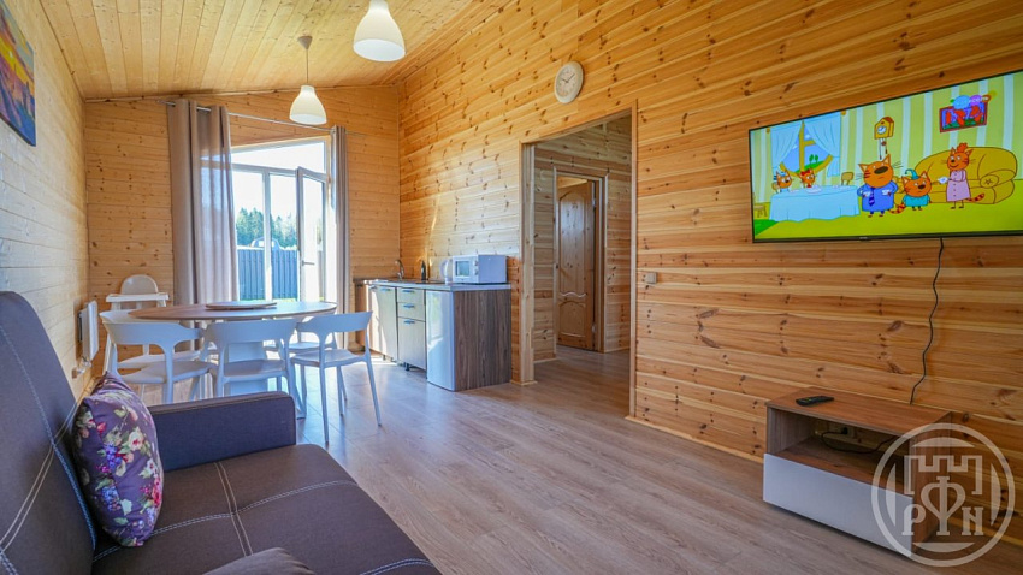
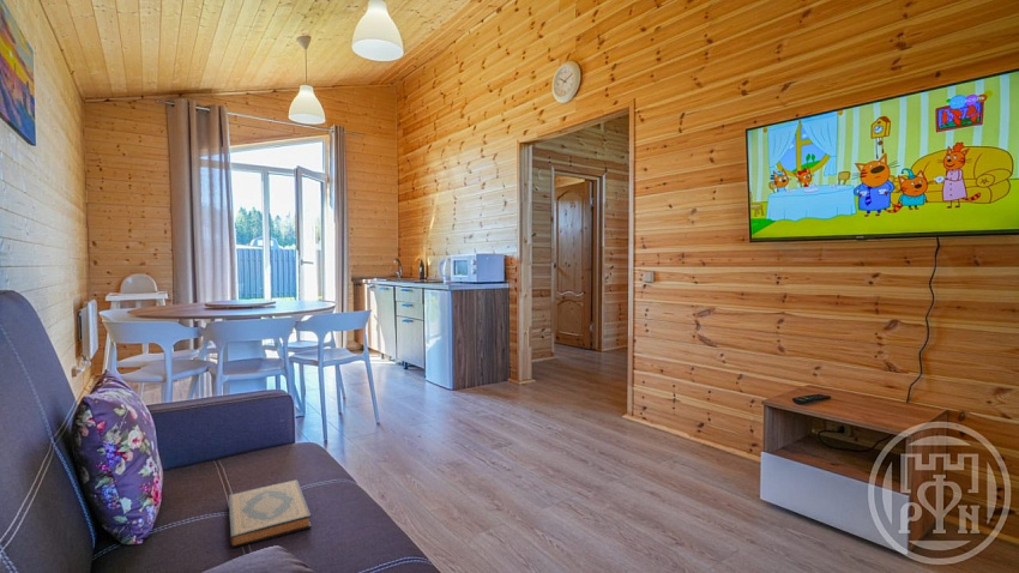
+ hardback book (267, 509)
